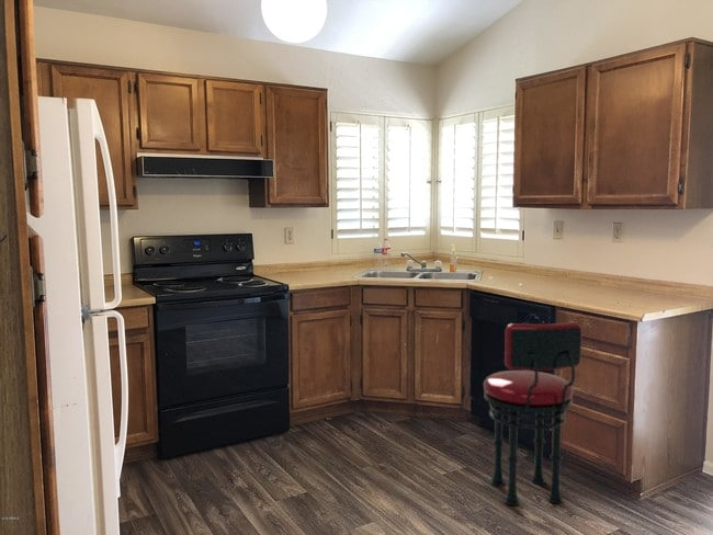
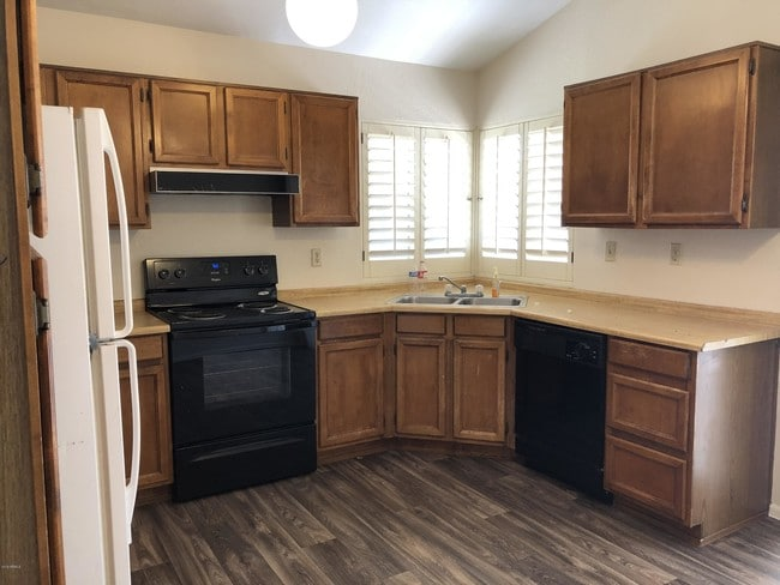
- stool (531, 408)
